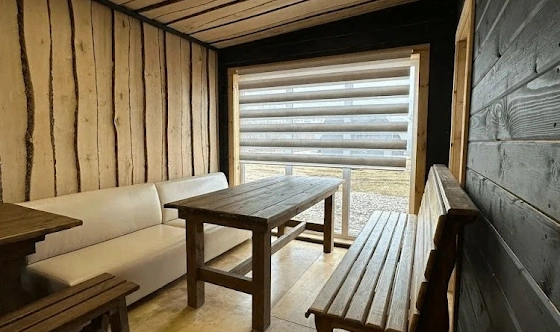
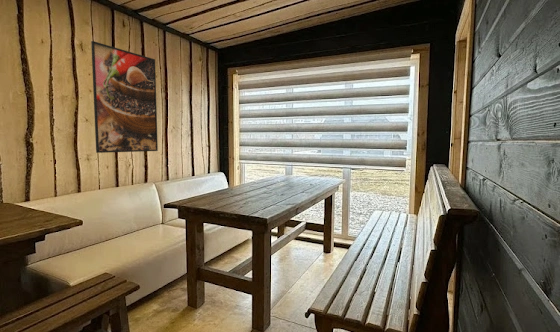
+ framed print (128, 102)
